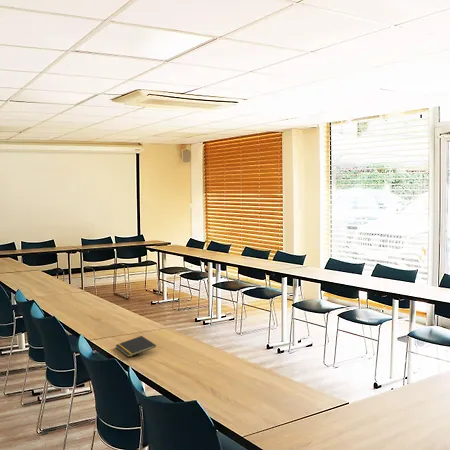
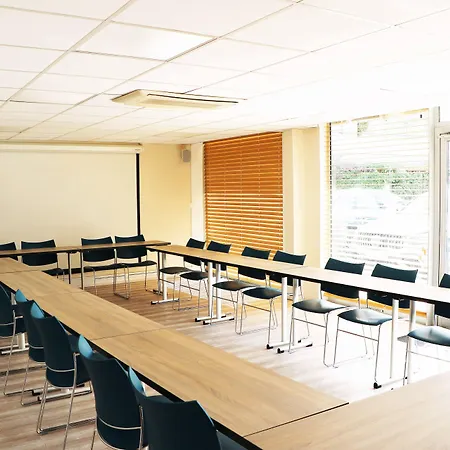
- notepad (135, 346)
